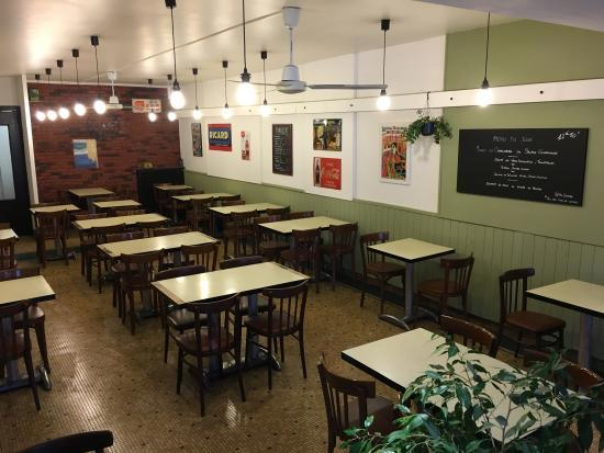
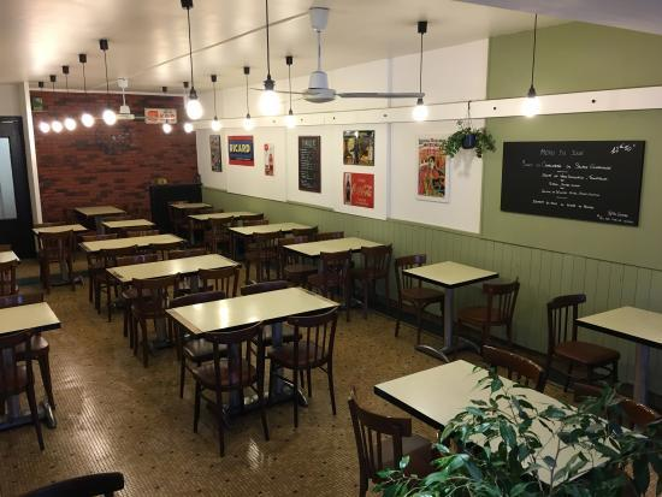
- wall art (85, 154)
